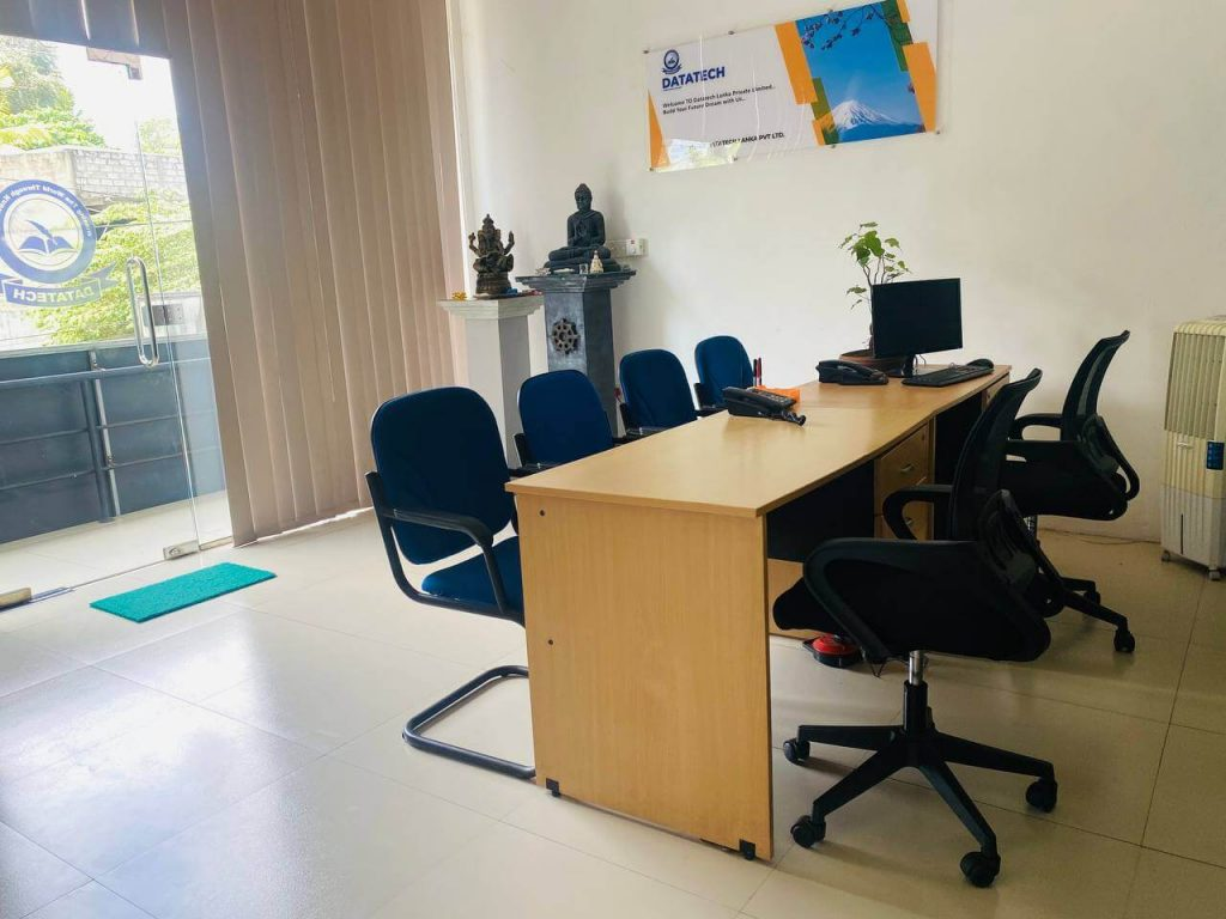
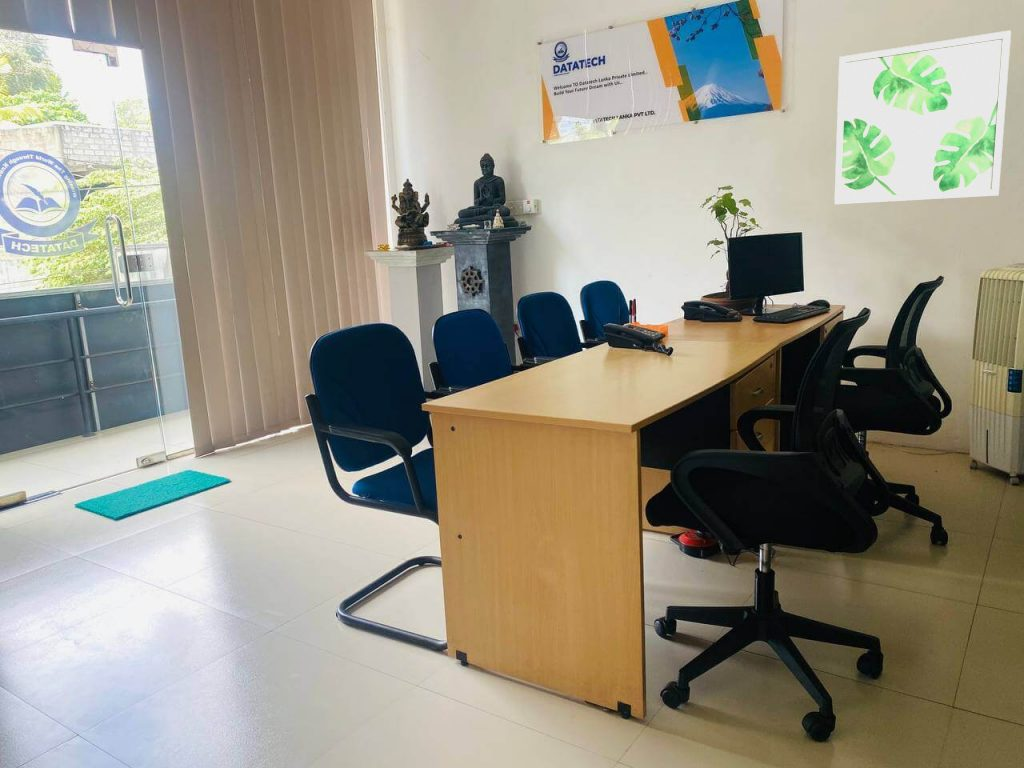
+ wall art (916, 124)
